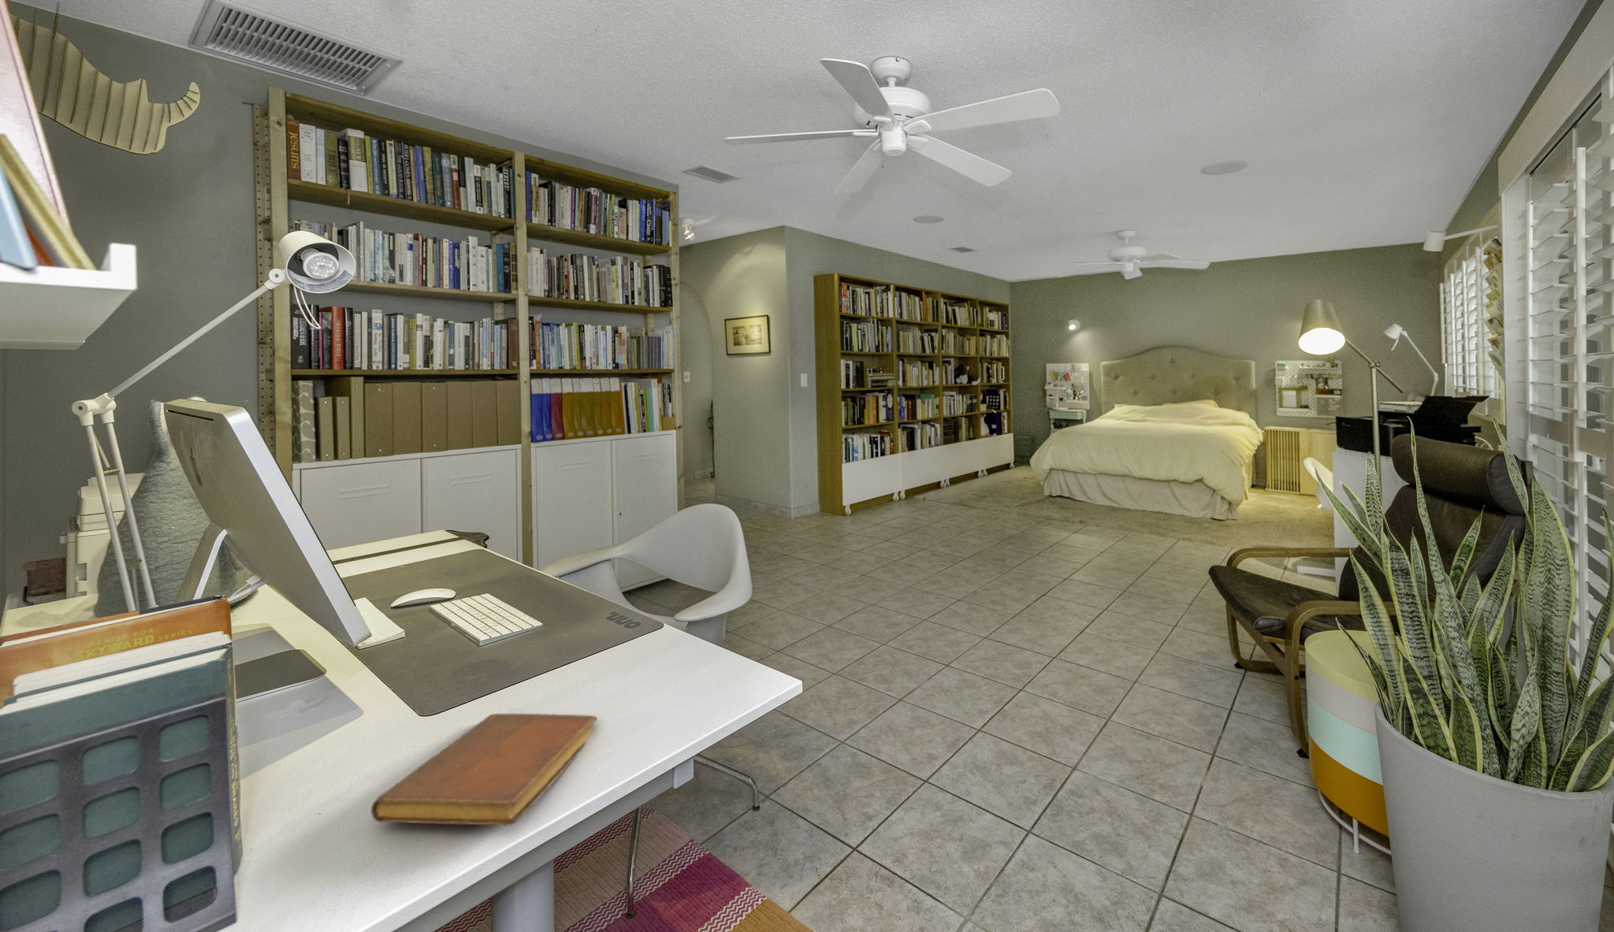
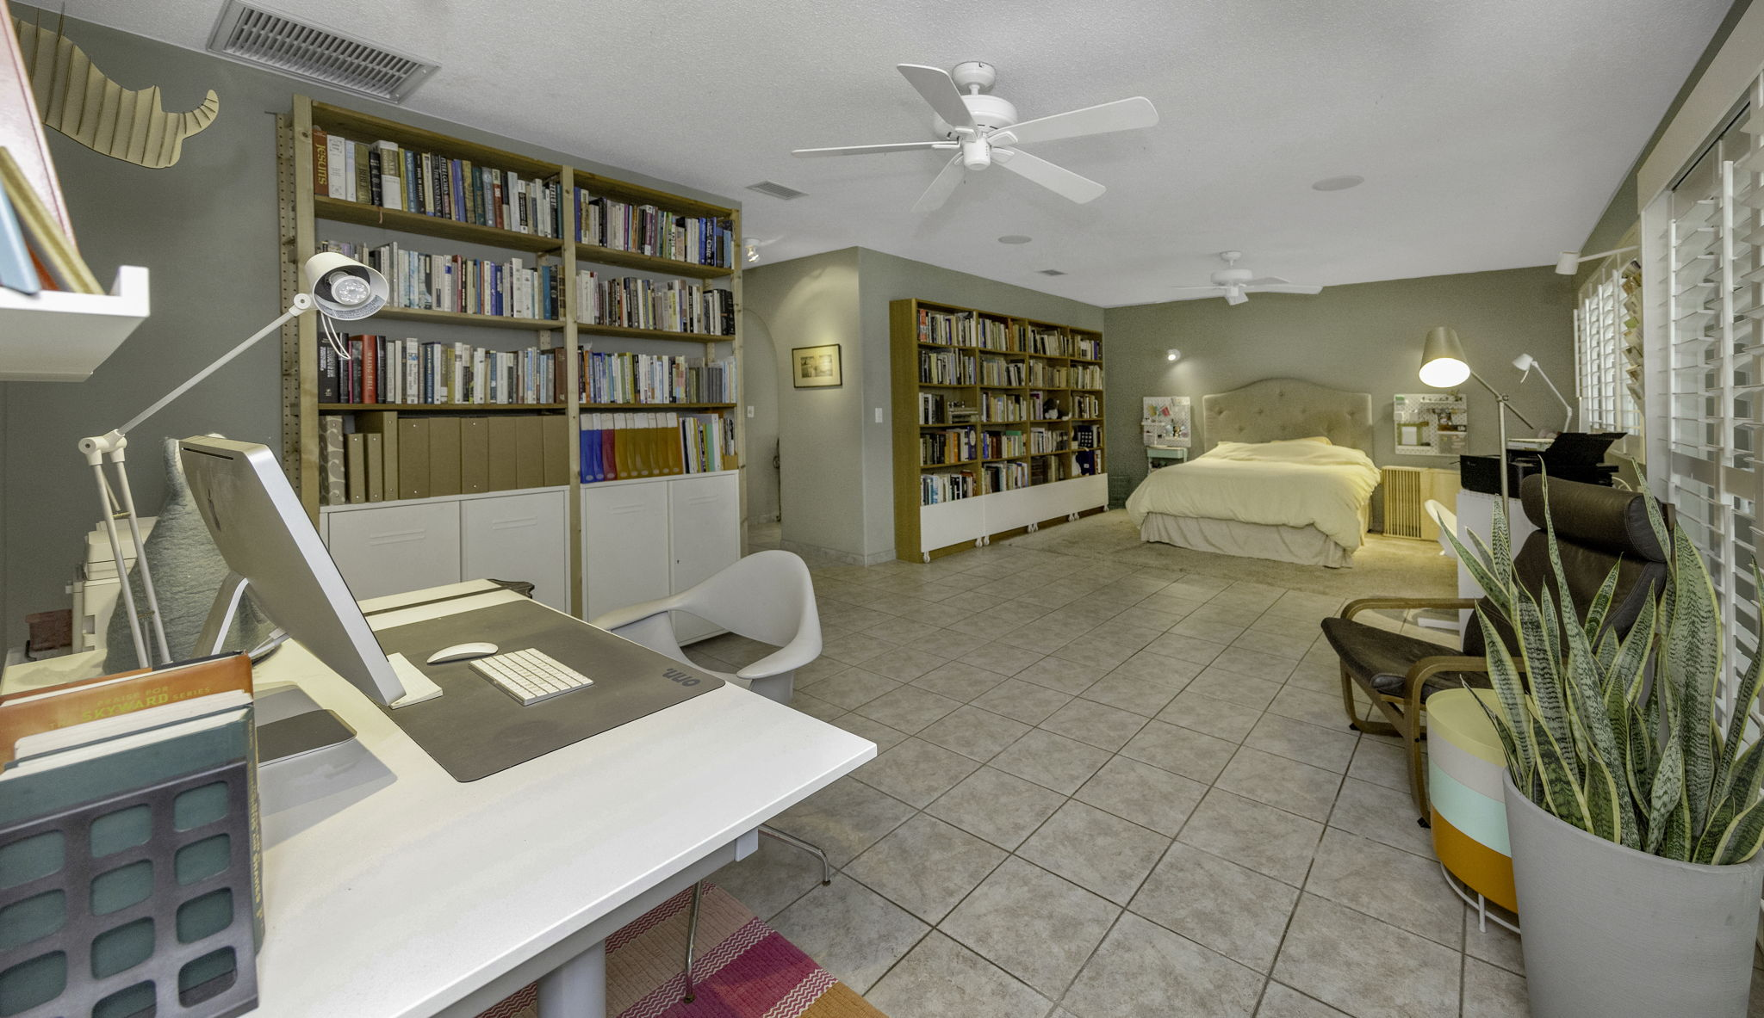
- notebook (499, 761)
